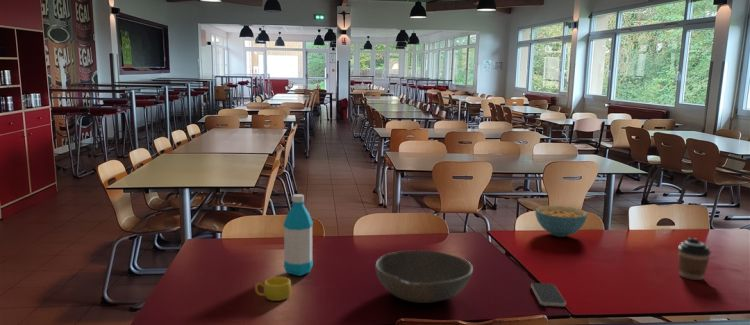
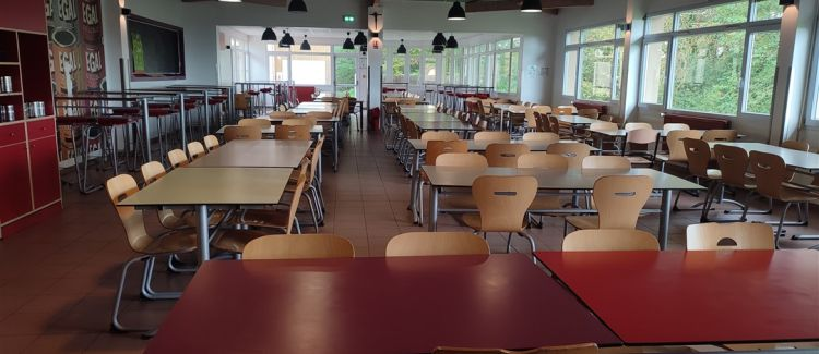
- smartphone (547, 294)
- cup (273, 289)
- cereal bowl (560, 223)
- coffee cup (693, 258)
- water bottle (298, 234)
- bowl (423, 279)
